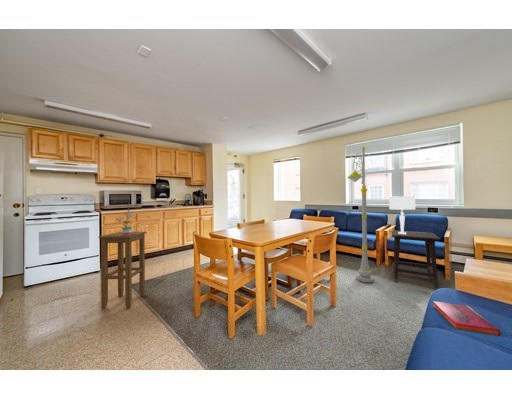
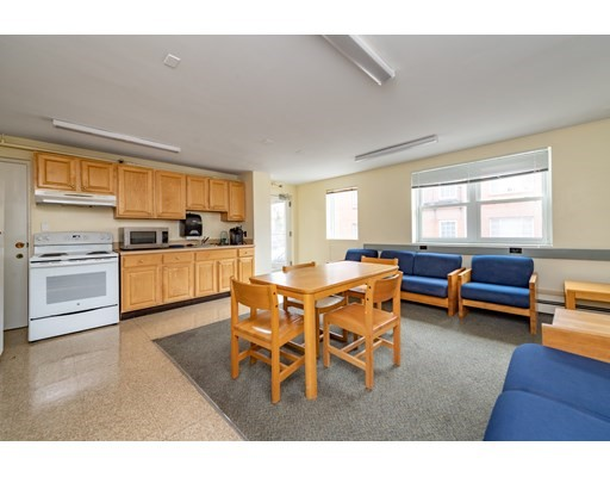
- potted plant (125, 221)
- table lamp (401, 214)
- floor lamp (362, 210)
- hardback book (462, 316)
- side table (413, 263)
- stool (123, 267)
